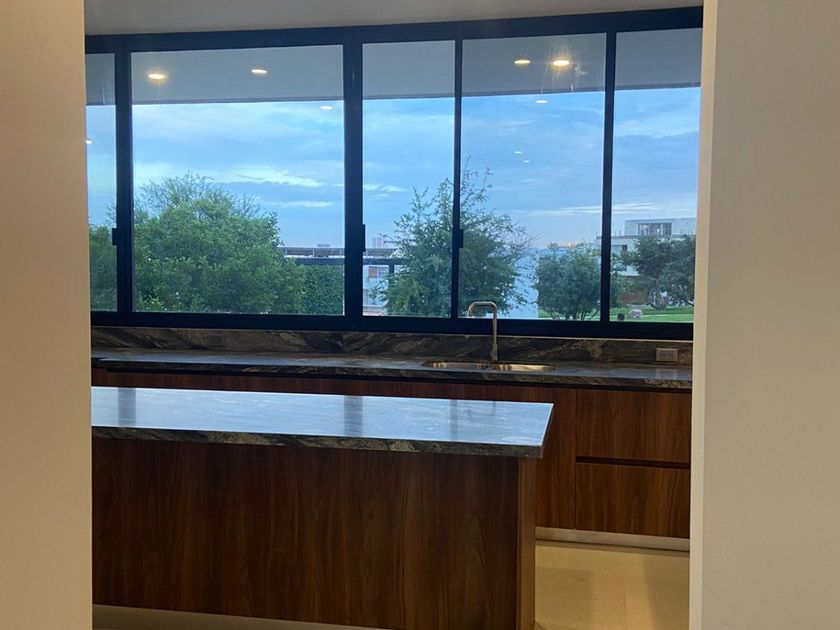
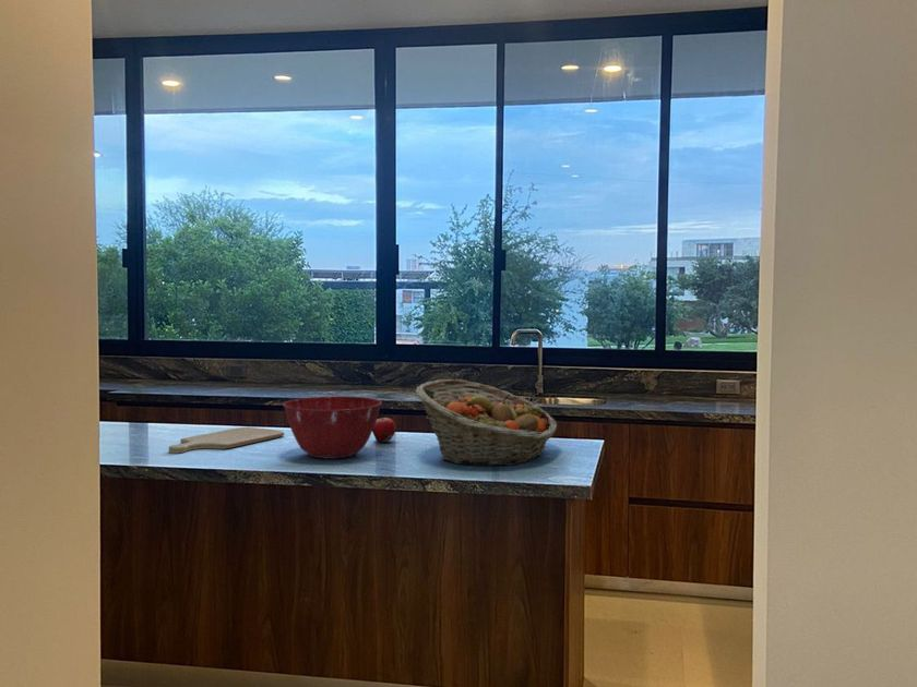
+ chopping board (221, 439)
+ mixing bowl (332, 427)
+ fruit basket (486, 419)
+ apple (383, 429)
